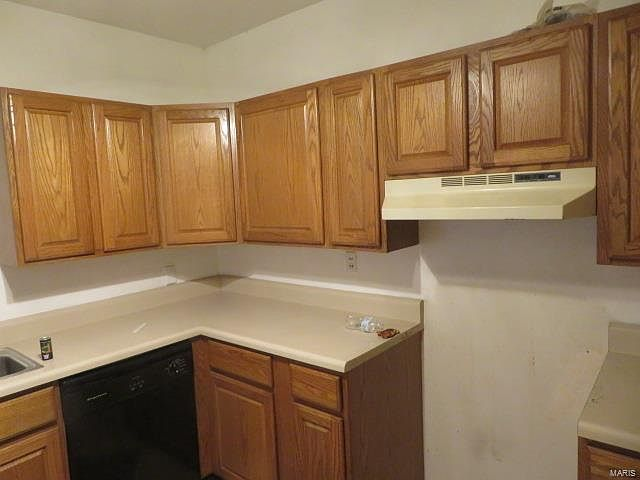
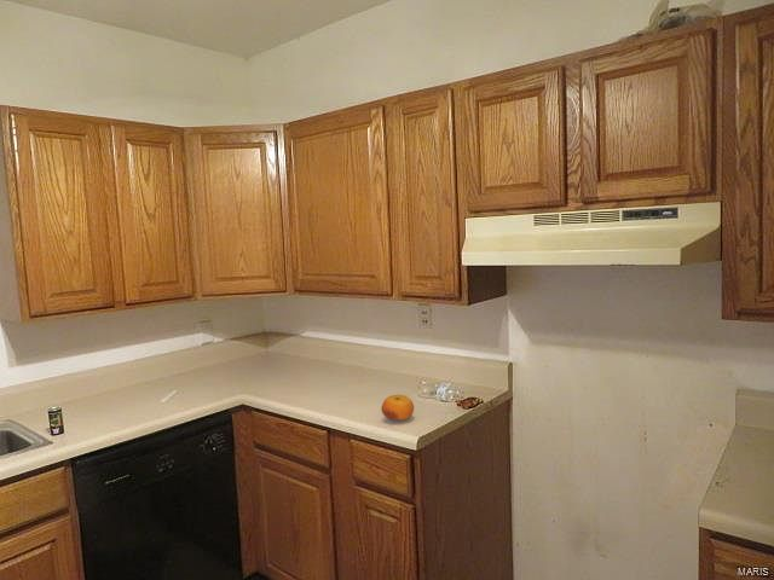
+ fruit (397, 407)
